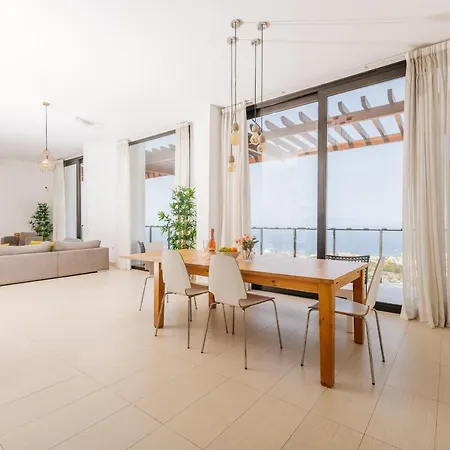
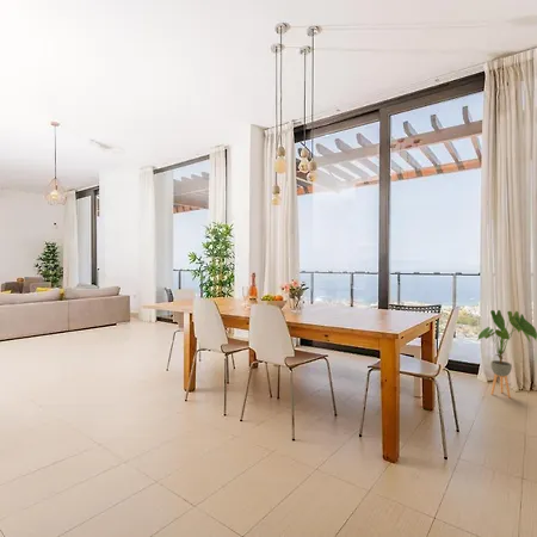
+ house plant (504, 351)
